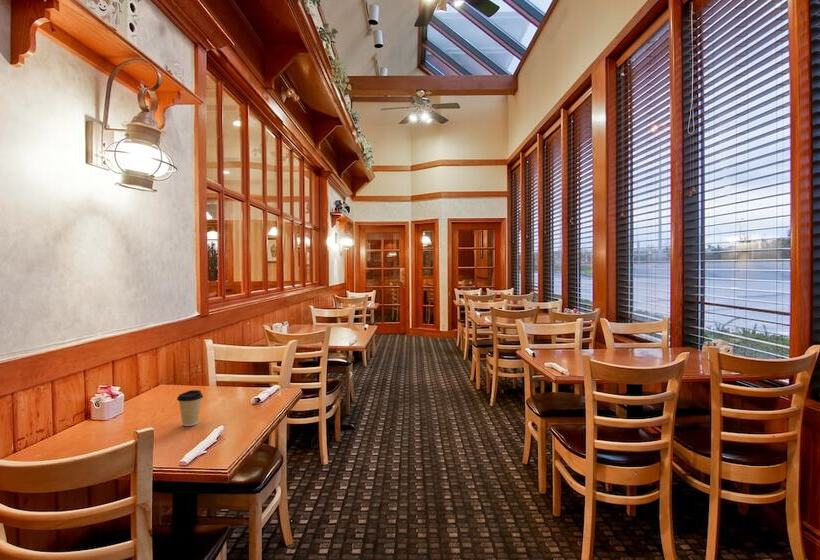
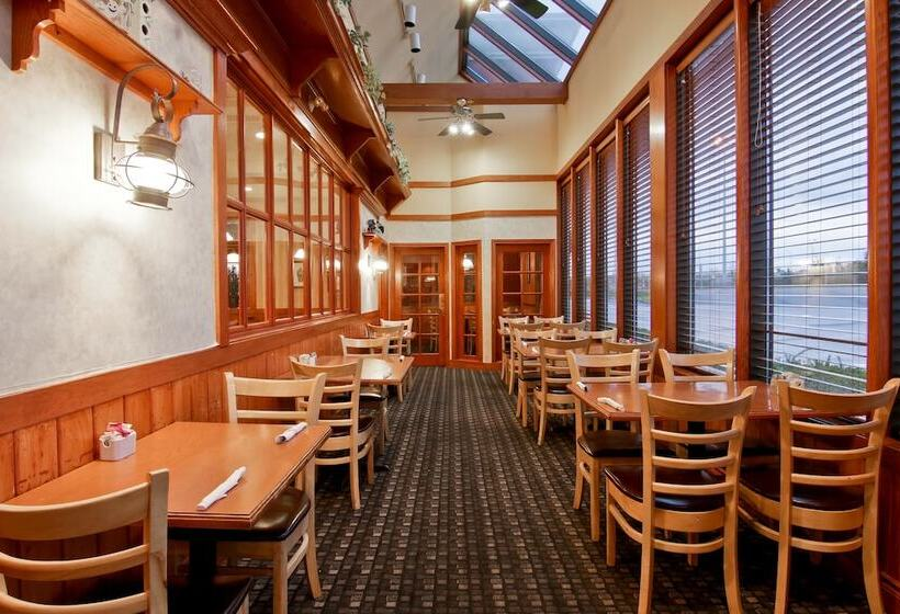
- coffee cup (190, 408)
